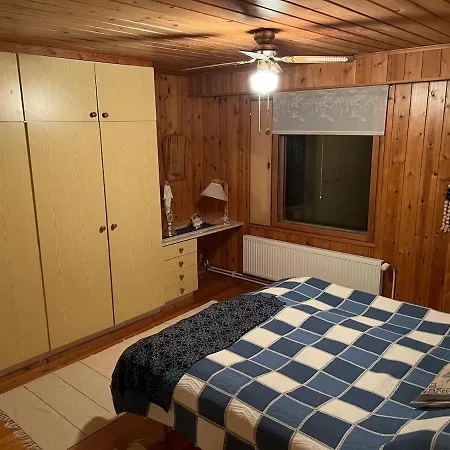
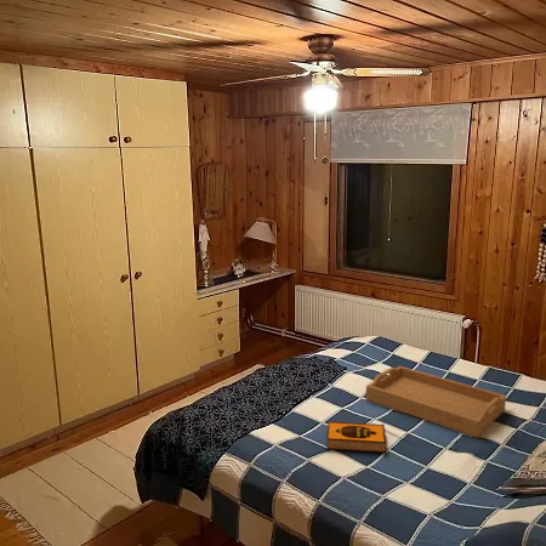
+ hardback book (356, 434)
+ serving tray (433, 394)
